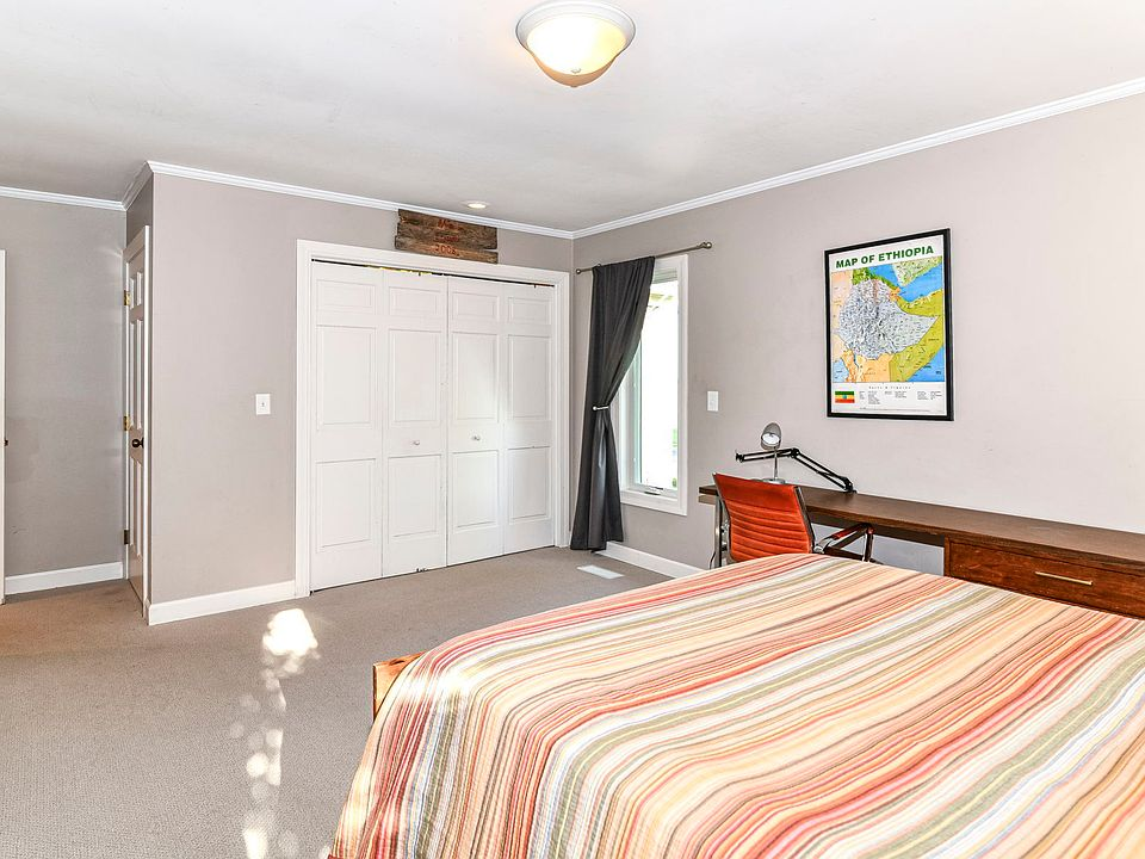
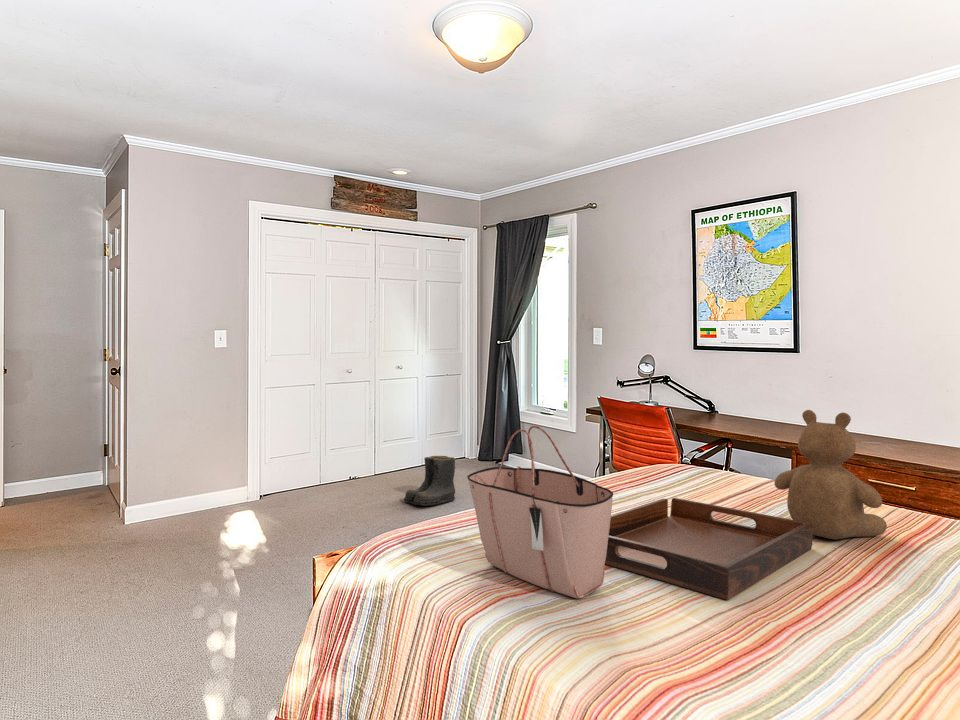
+ serving tray (692, 538)
+ tote bag (538, 502)
+ teddy bear (834, 472)
+ boots (430, 479)
